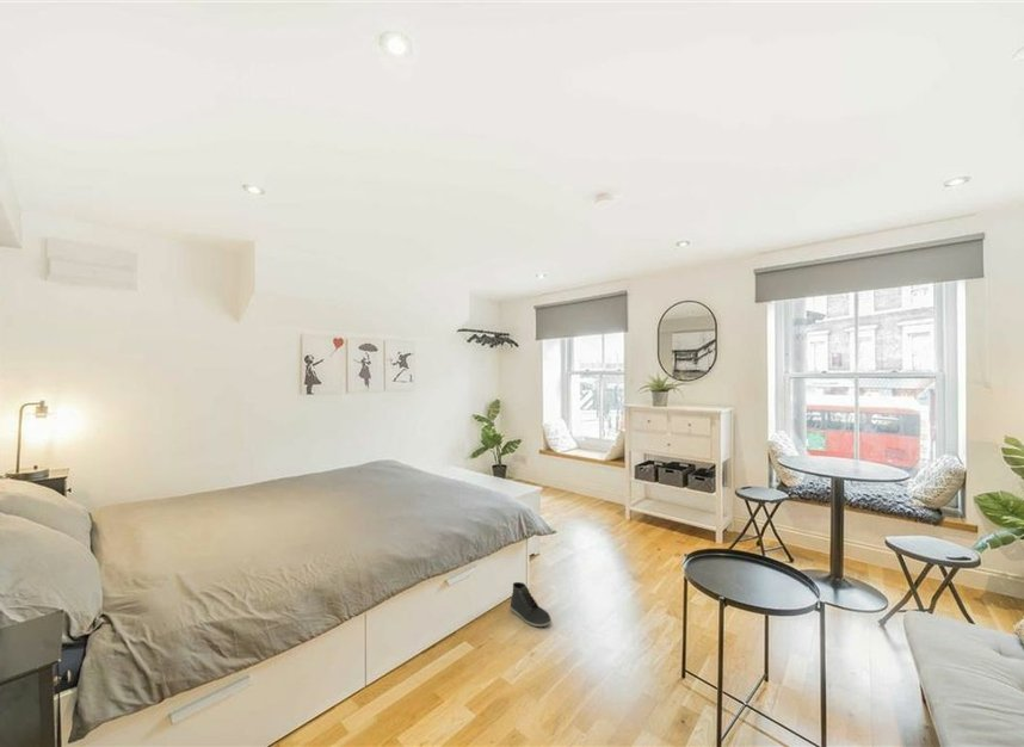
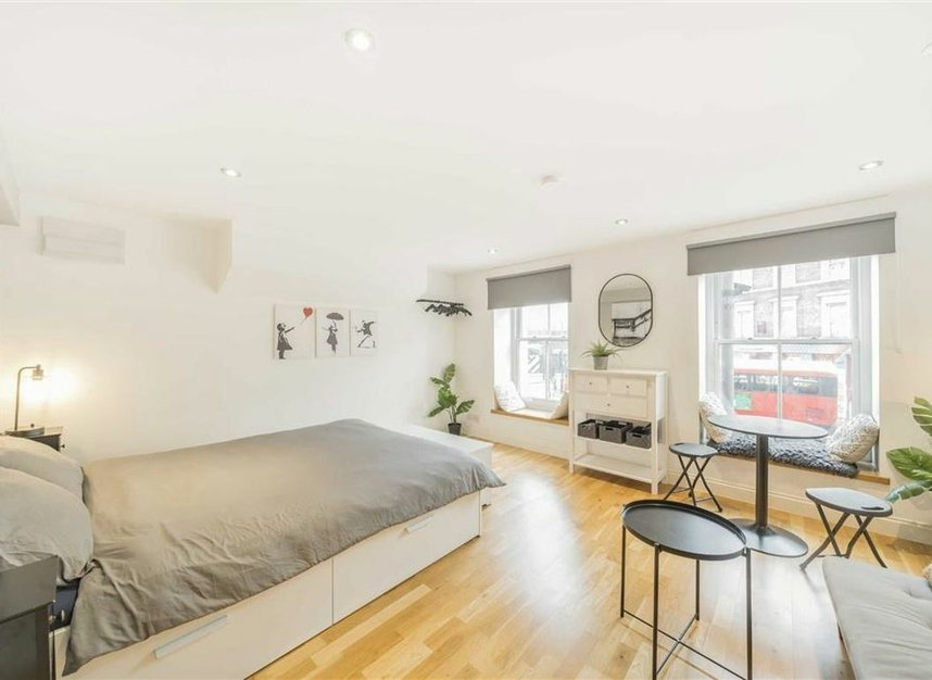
- sneaker (529, 604)
